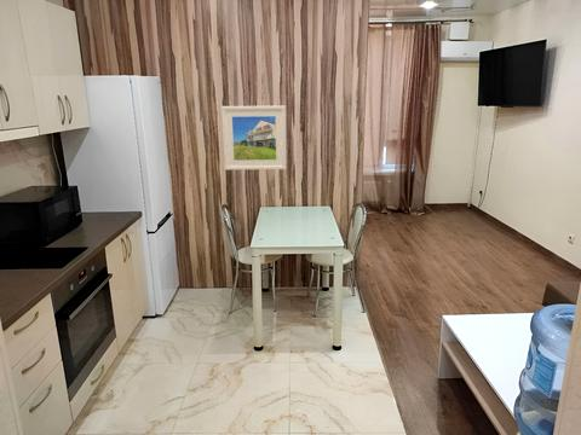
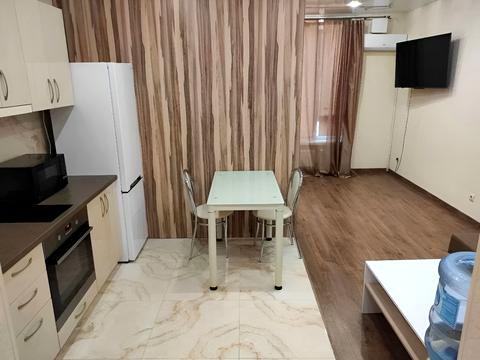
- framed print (254, 138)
